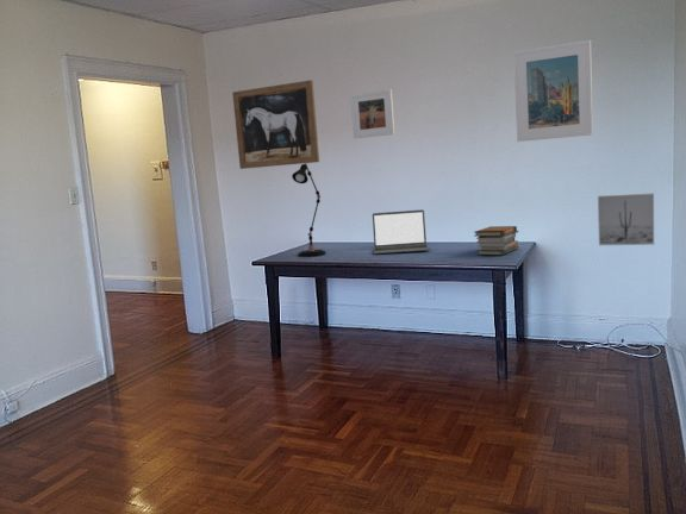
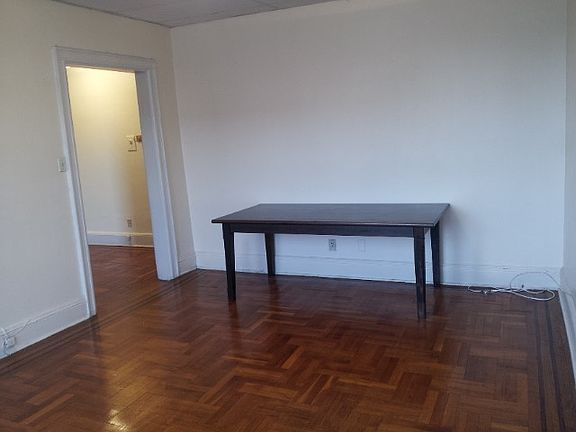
- desk lamp (316, 208)
- wall art (274, 126)
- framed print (372, 114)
- book stack (497, 240)
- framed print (553, 92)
- laptop (399, 231)
- wall art (625, 219)
